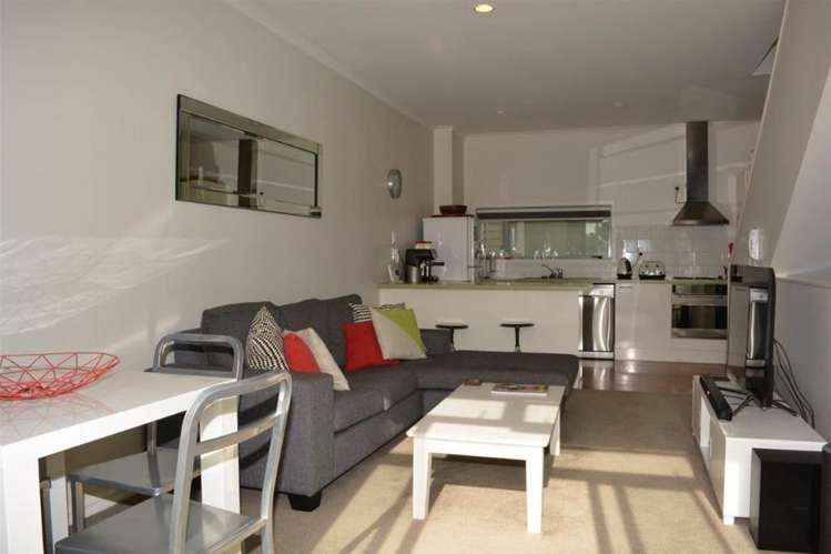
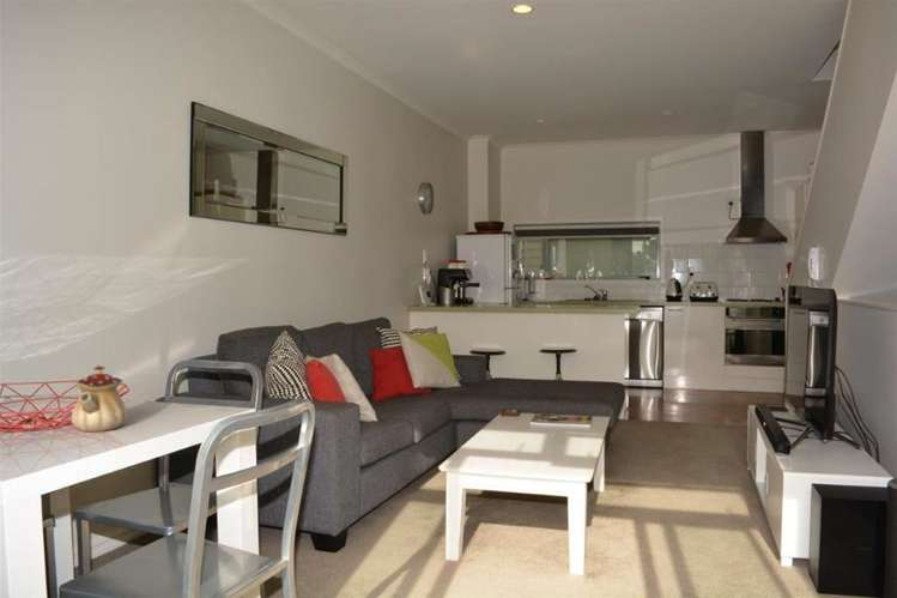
+ teapot (101, 395)
